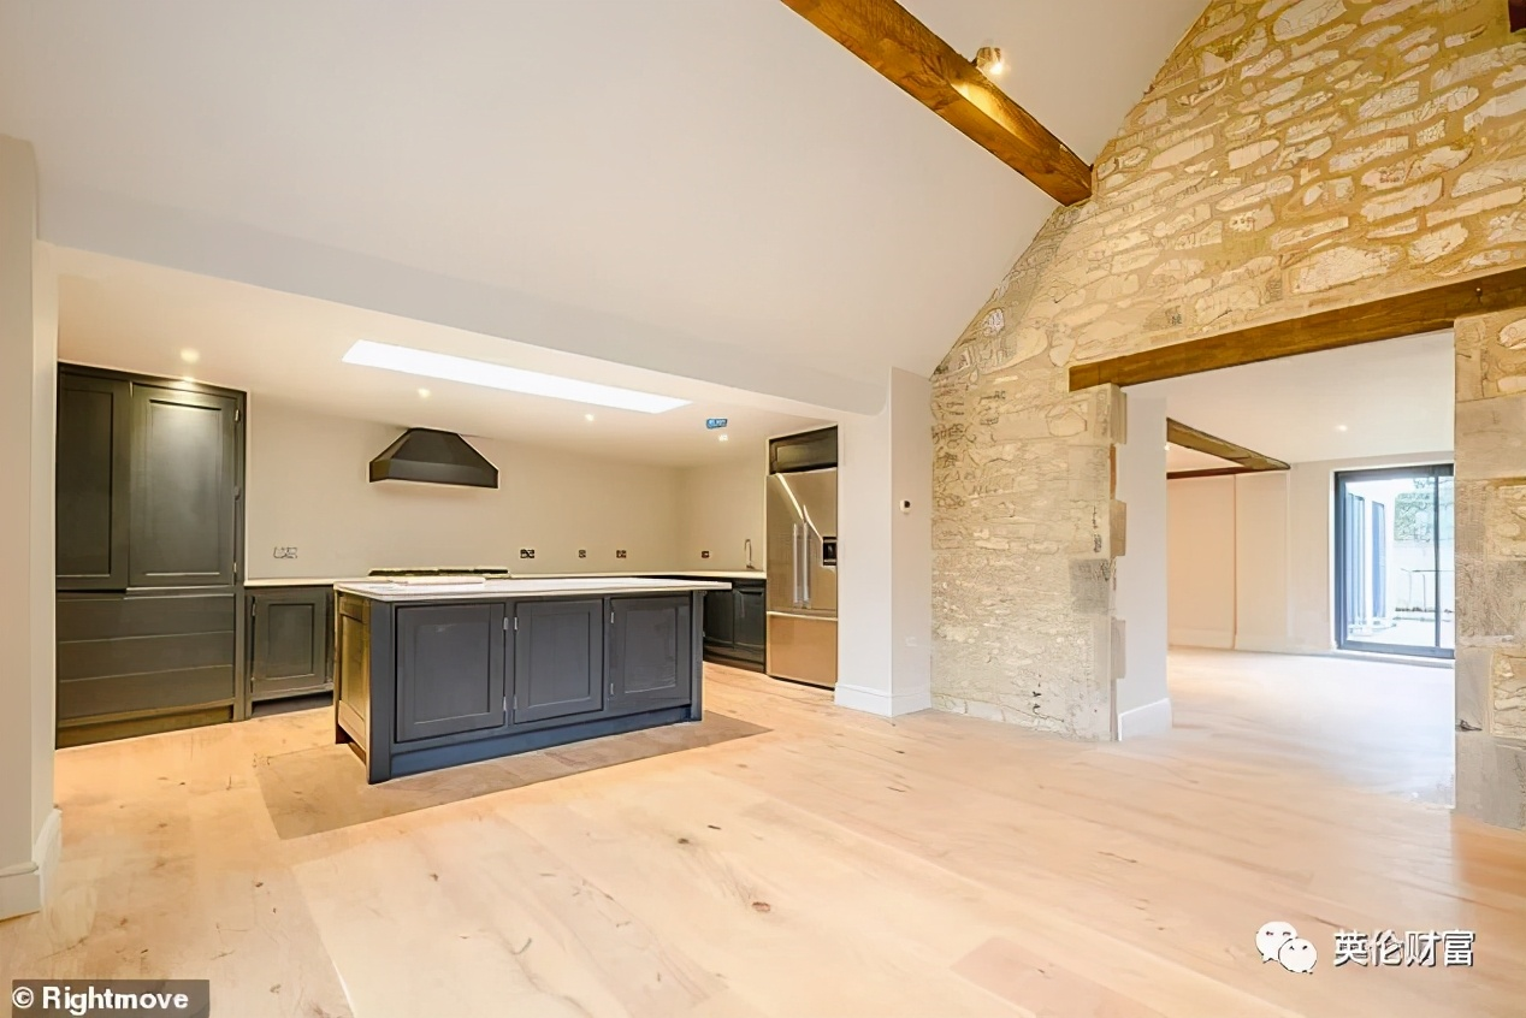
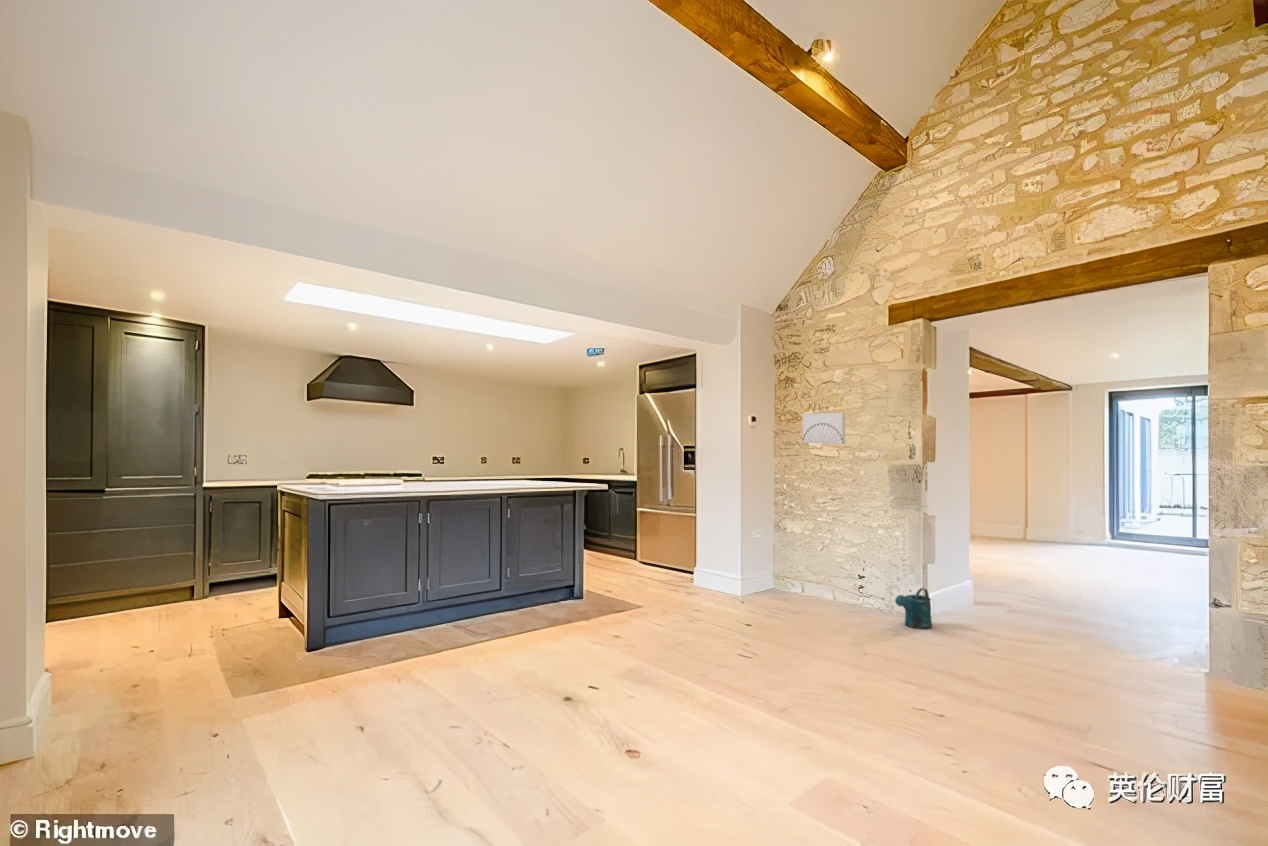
+ wall art (823, 428)
+ watering can (913, 609)
